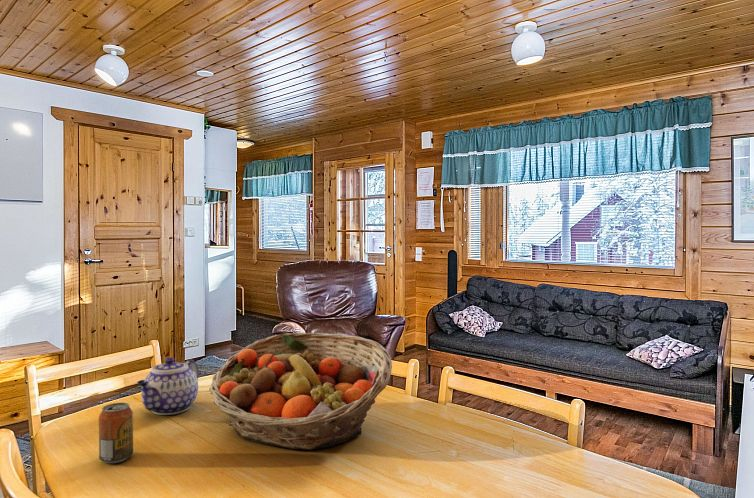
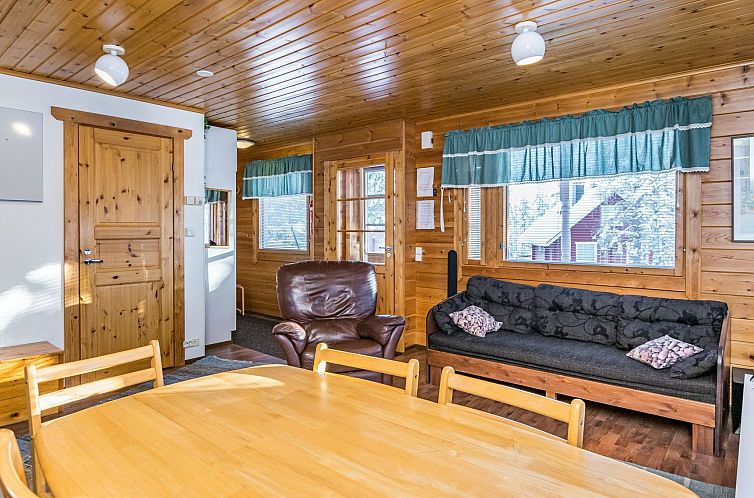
- beverage can (116, 432)
- fruit basket (301, 384)
- teapot (170, 383)
